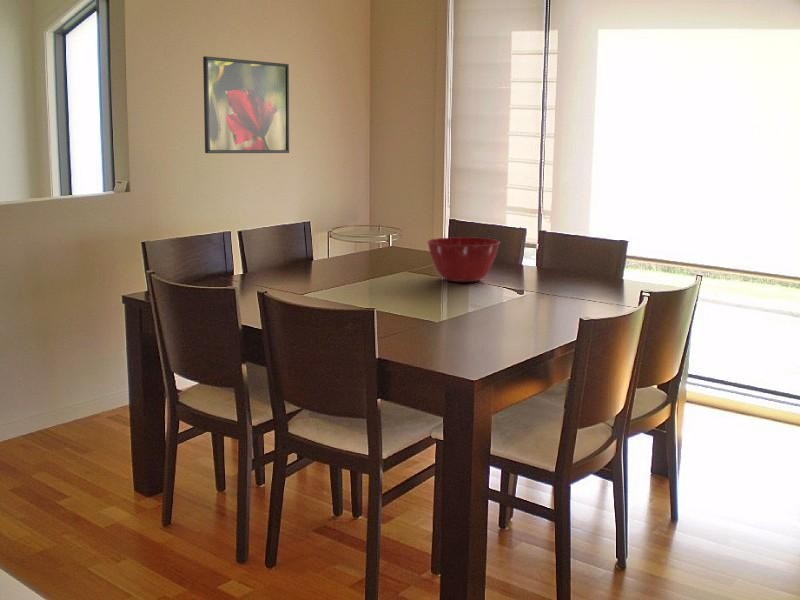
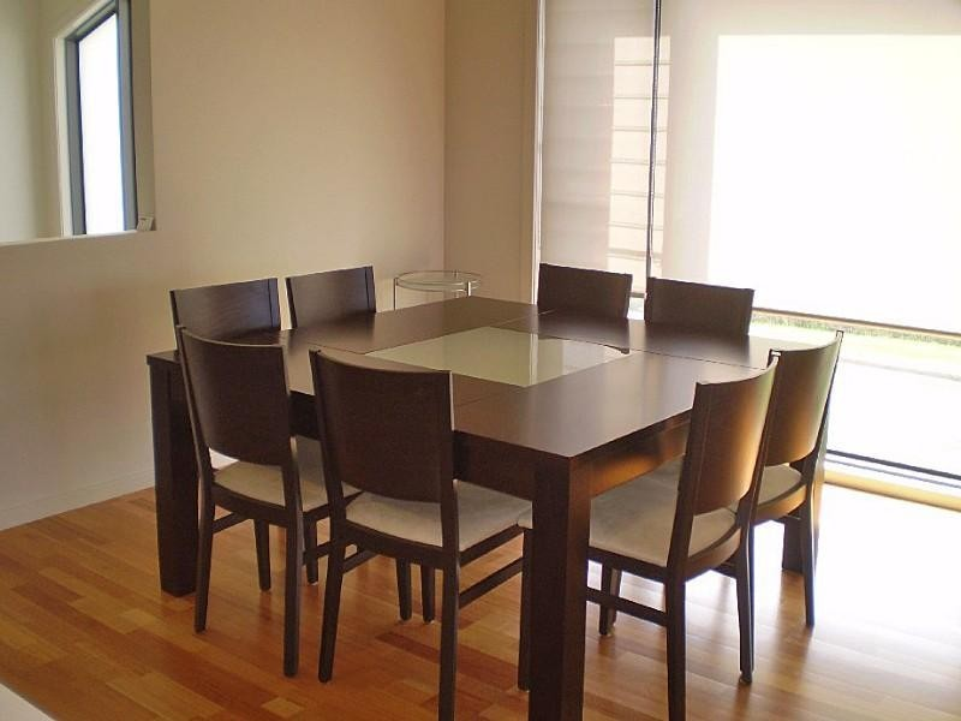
- mixing bowl (462, 260)
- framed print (248, 107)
